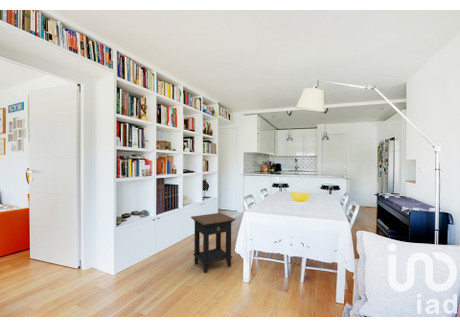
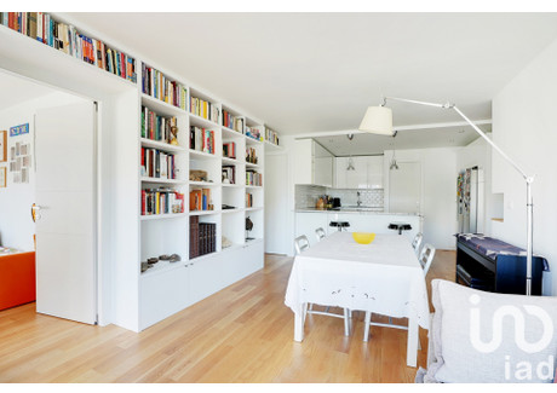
- side table (216, 241)
